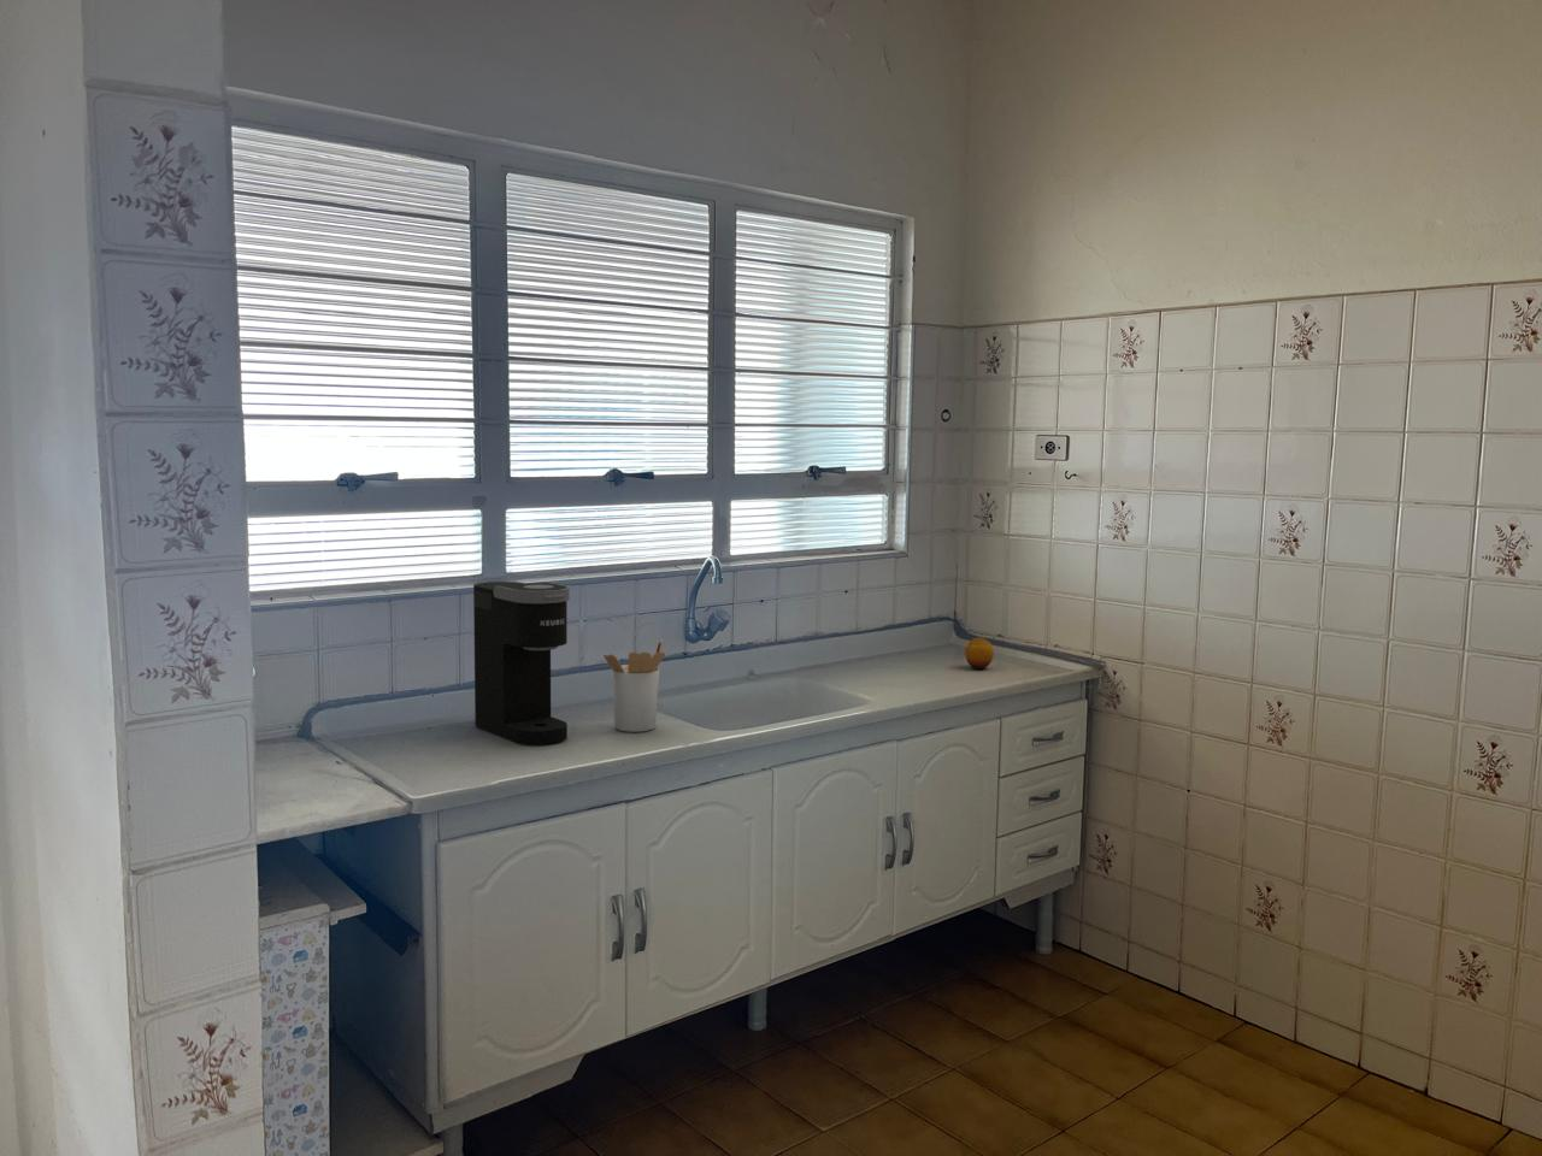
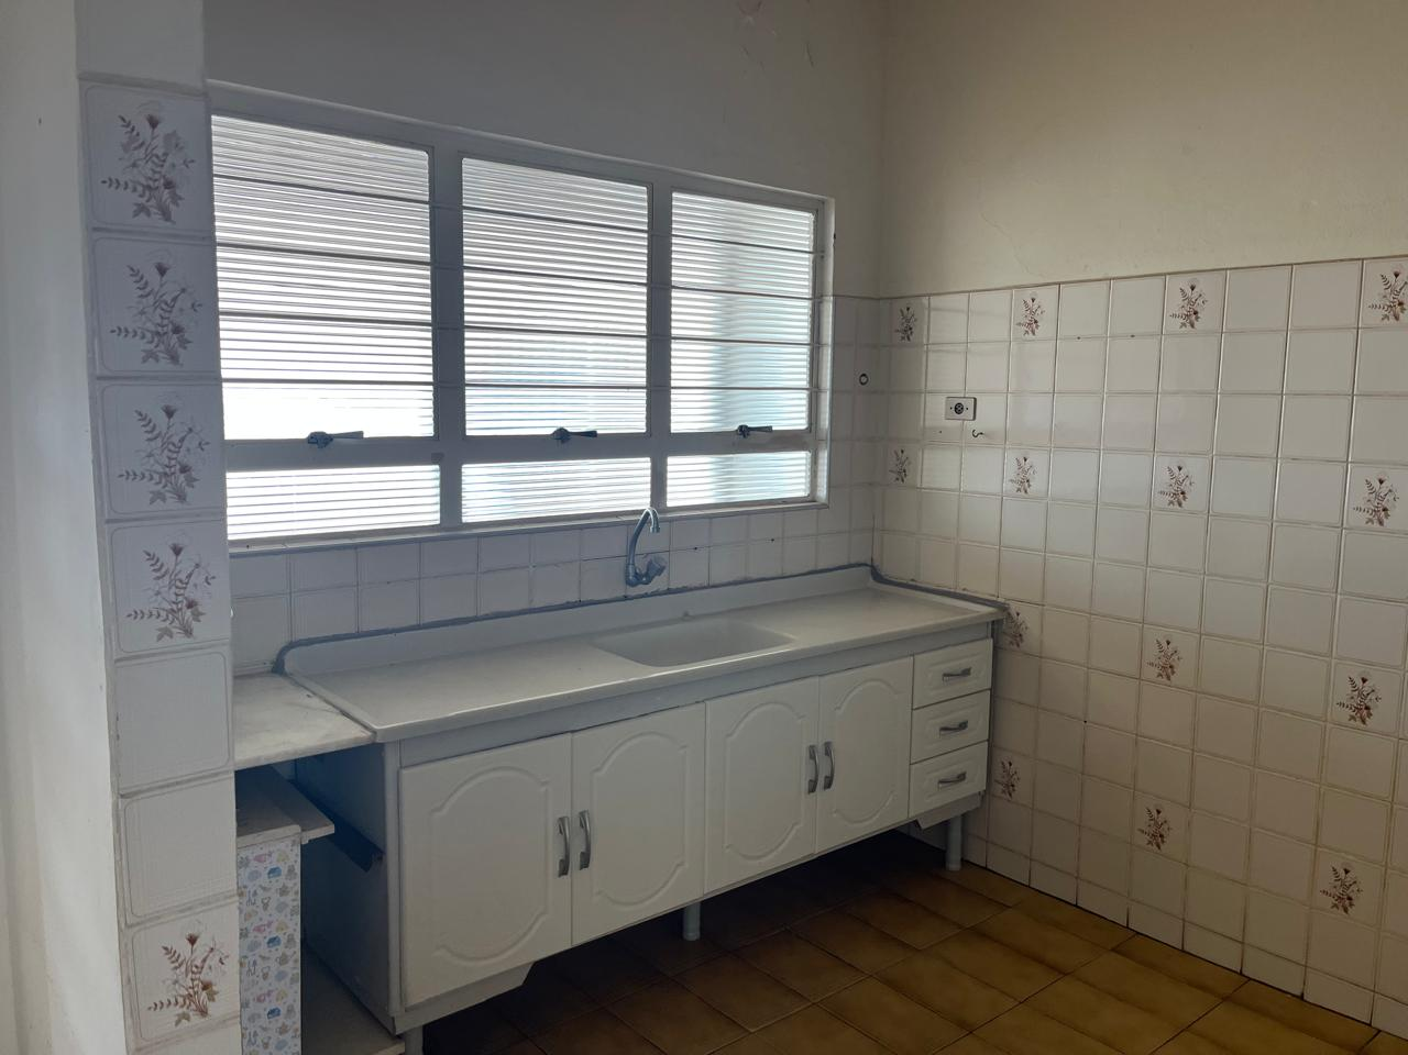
- fruit (979, 652)
- coffee maker (521, 657)
- utensil holder (639, 685)
